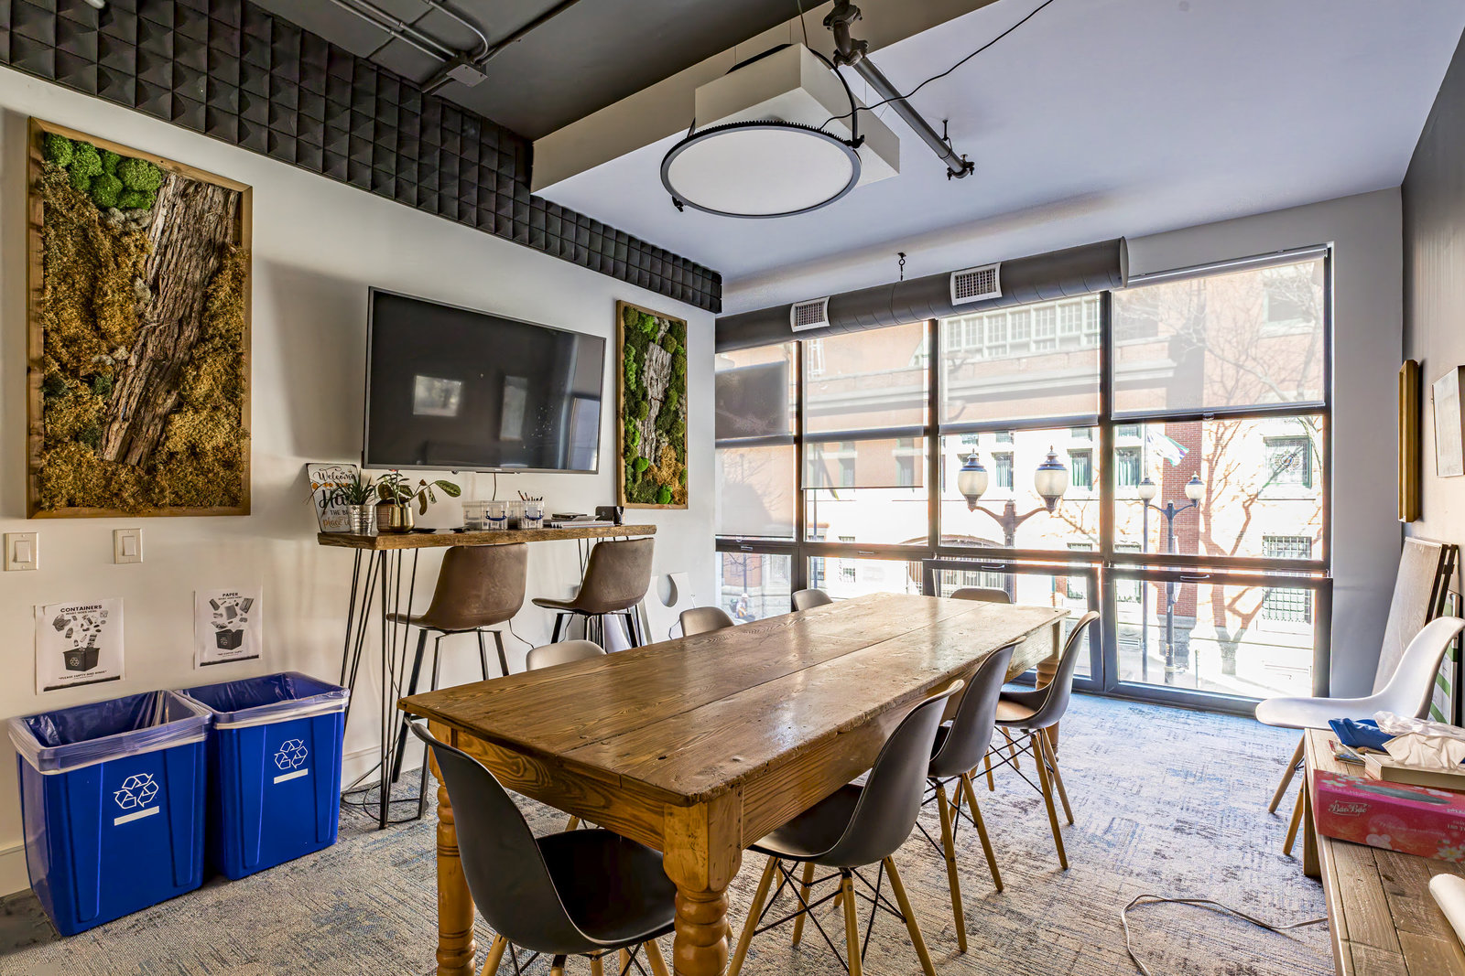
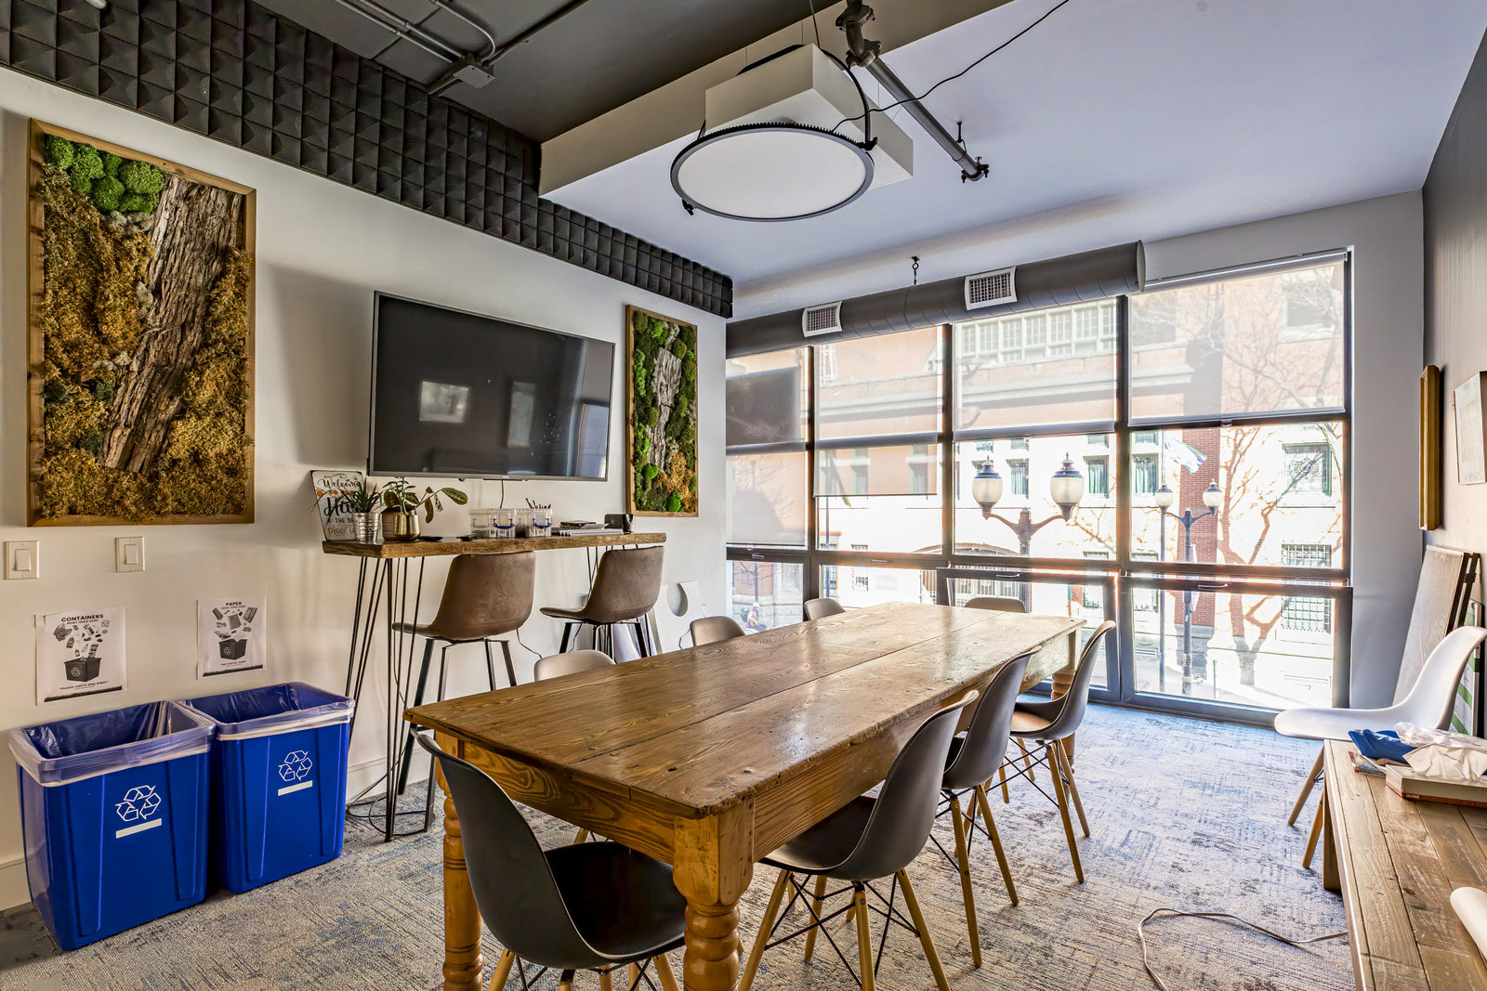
- tissue box (1400, 816)
